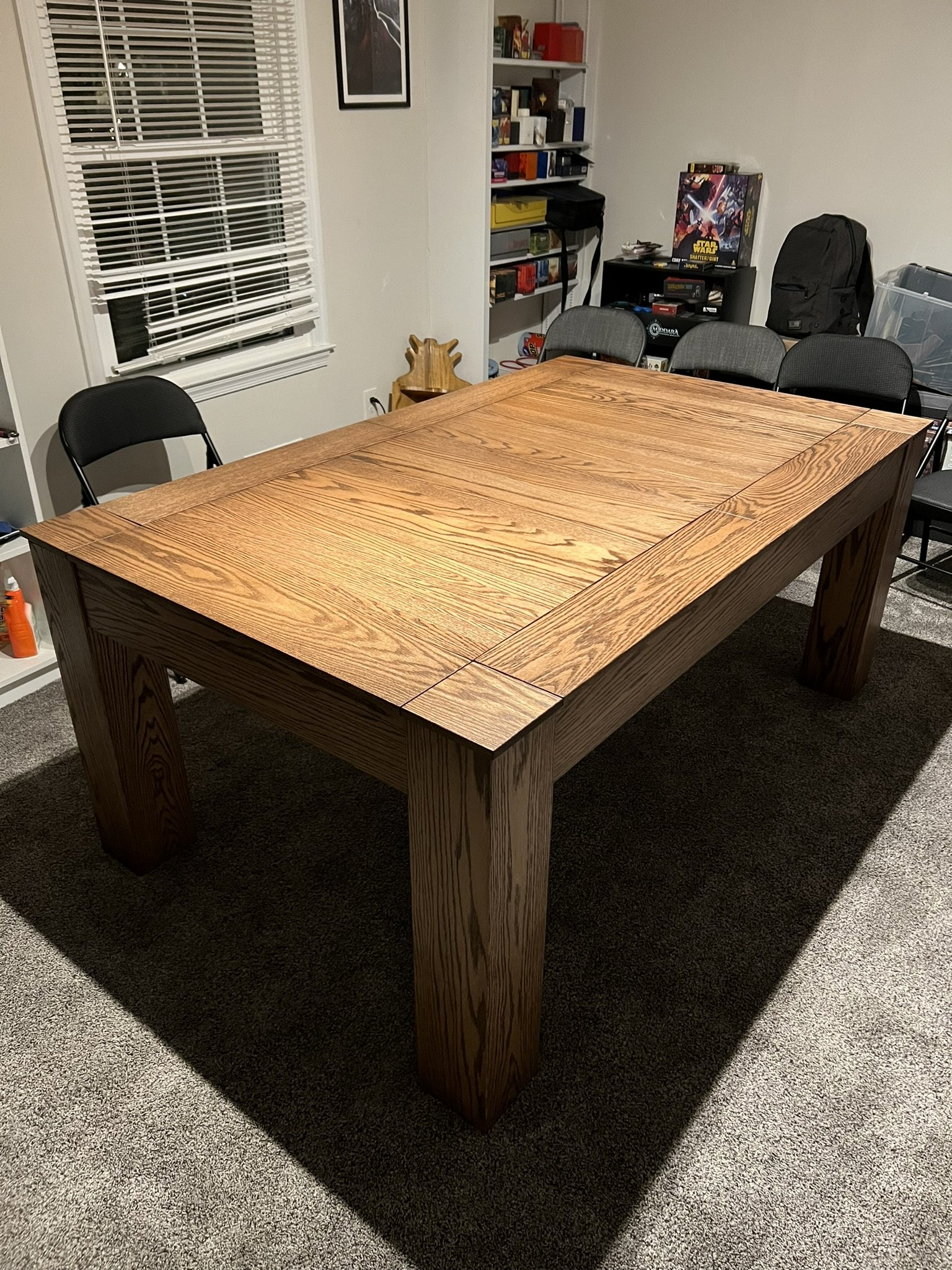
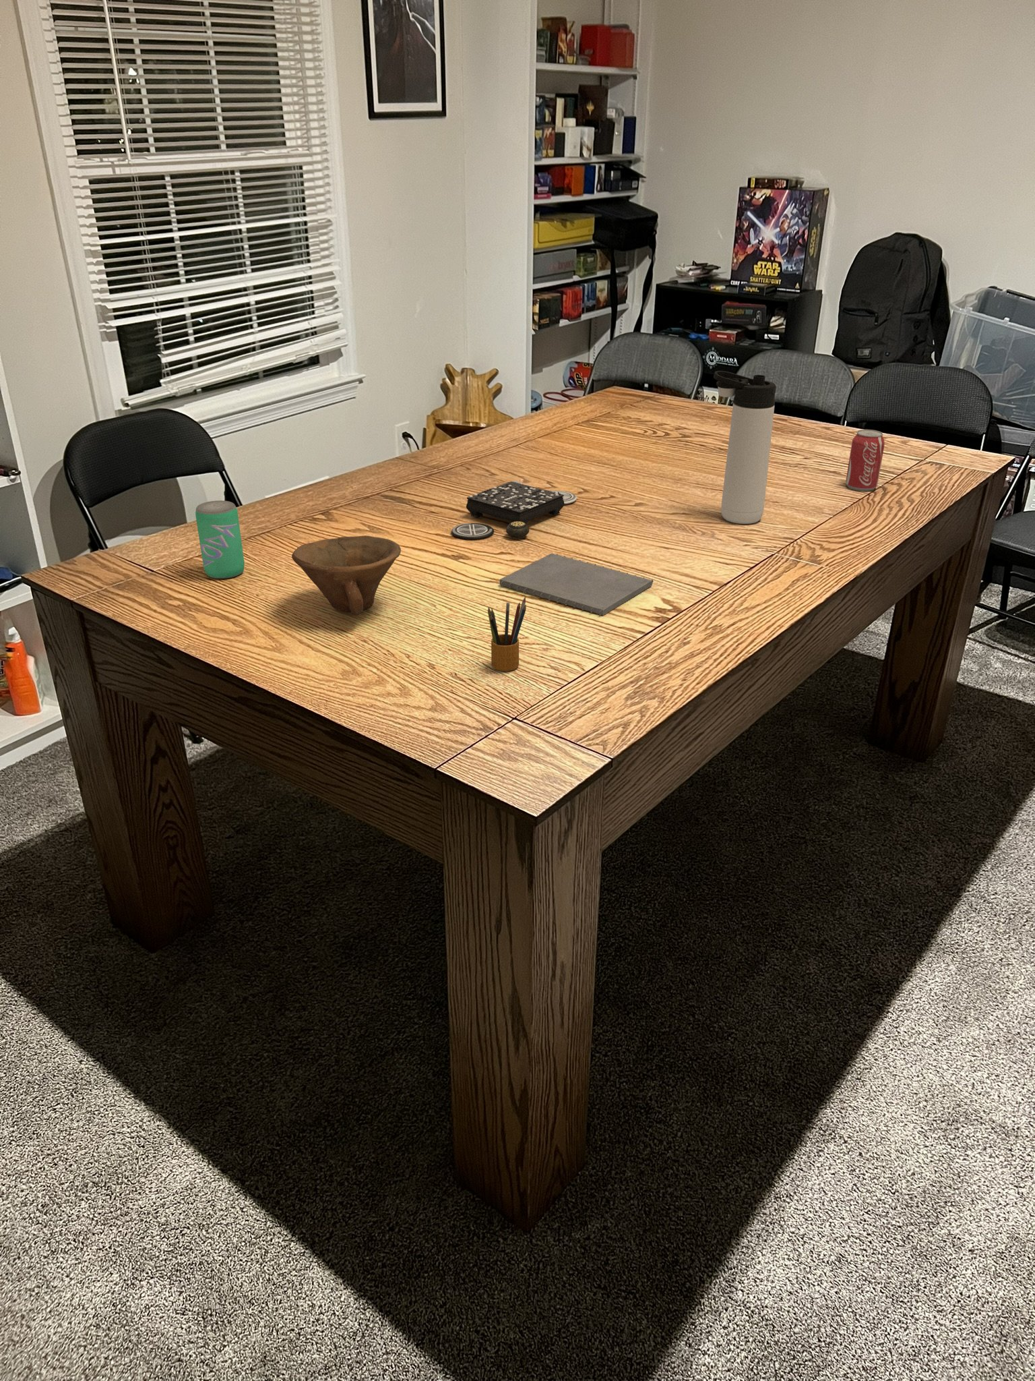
+ board game (515, 505)
+ thermos bottle (738, 448)
+ beverage can (865, 460)
+ bowl (349, 577)
+ beverage can (221, 539)
+ notepad (575, 582)
+ pencil box (504, 635)
